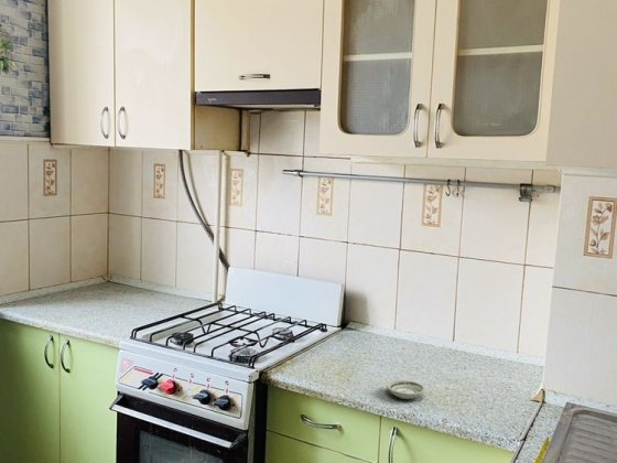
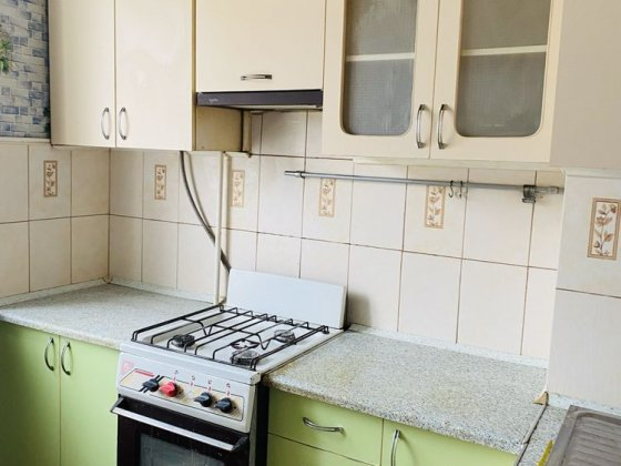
- saucer (404, 390)
